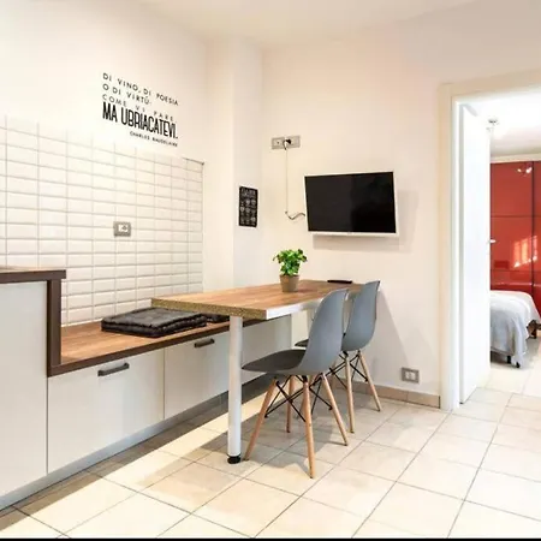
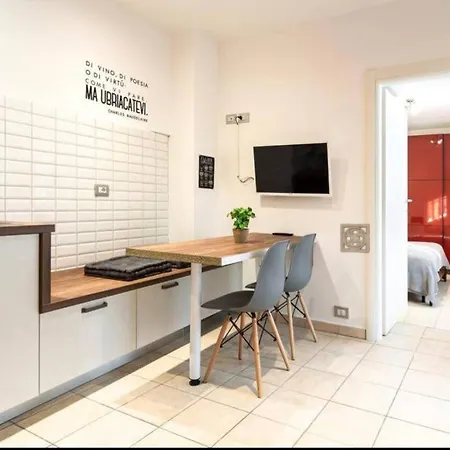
+ wall ornament (355, 238)
